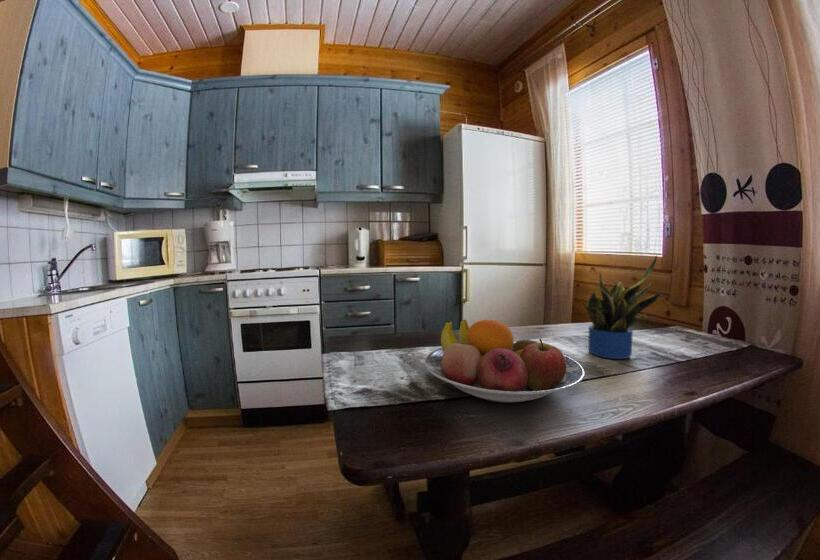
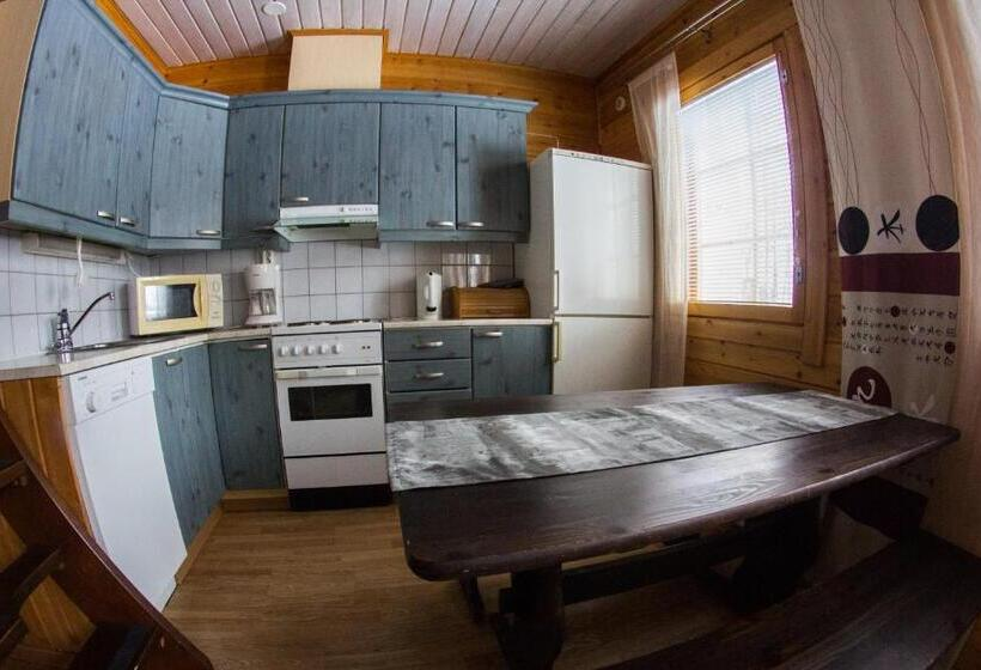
- potted plant (624, 306)
- fruit bowl (499, 355)
